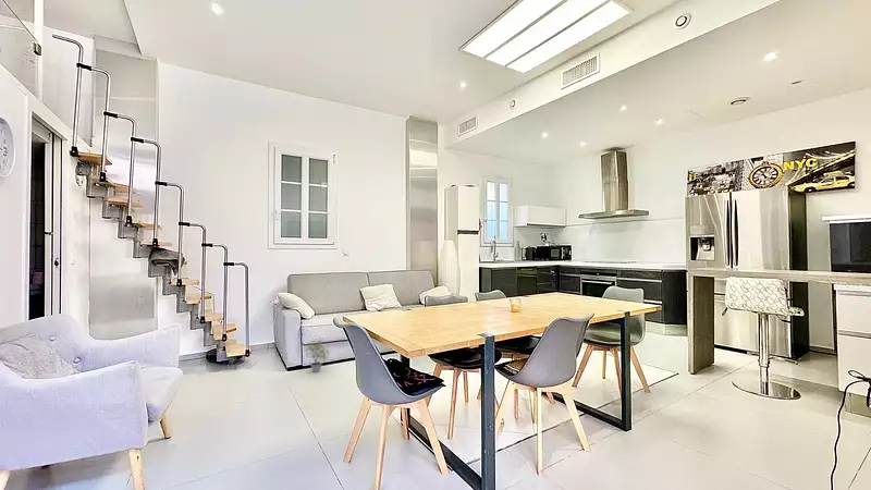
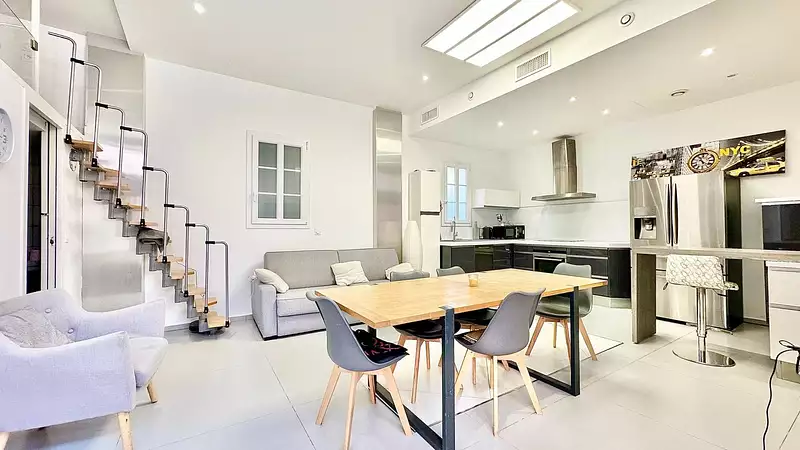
- potted plant (317, 353)
